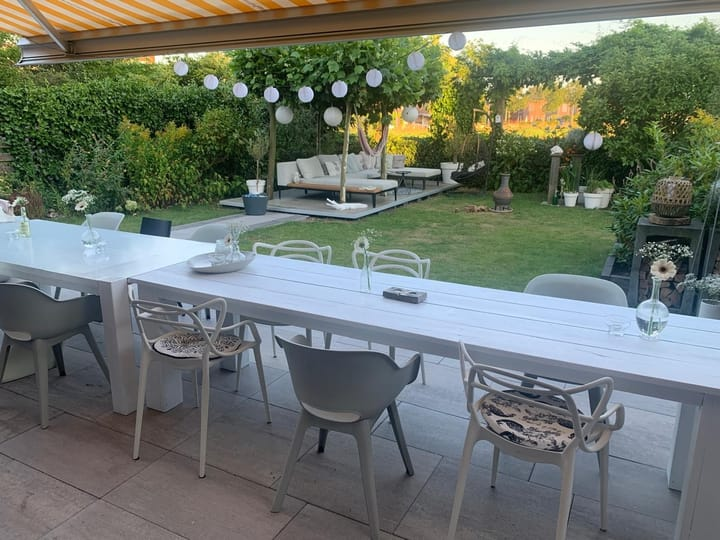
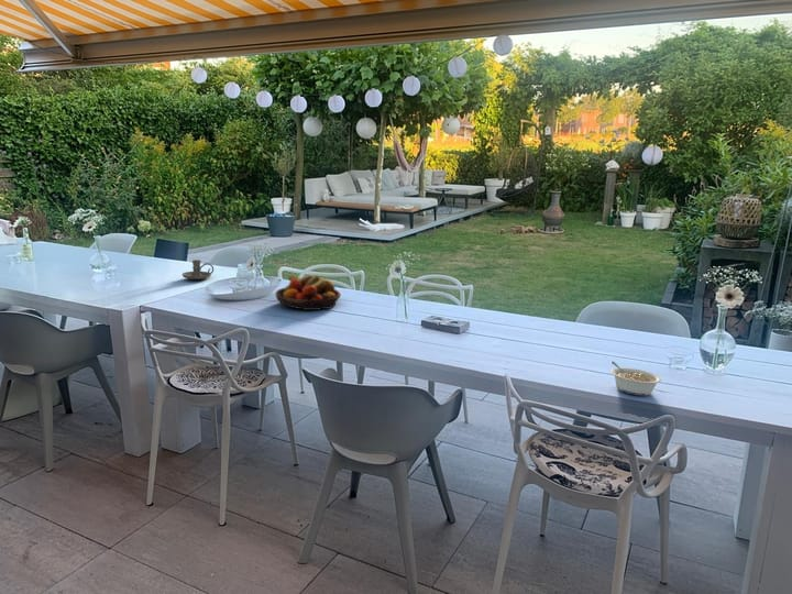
+ candle holder (199, 268)
+ legume (632, 380)
+ fruit bowl (307, 289)
